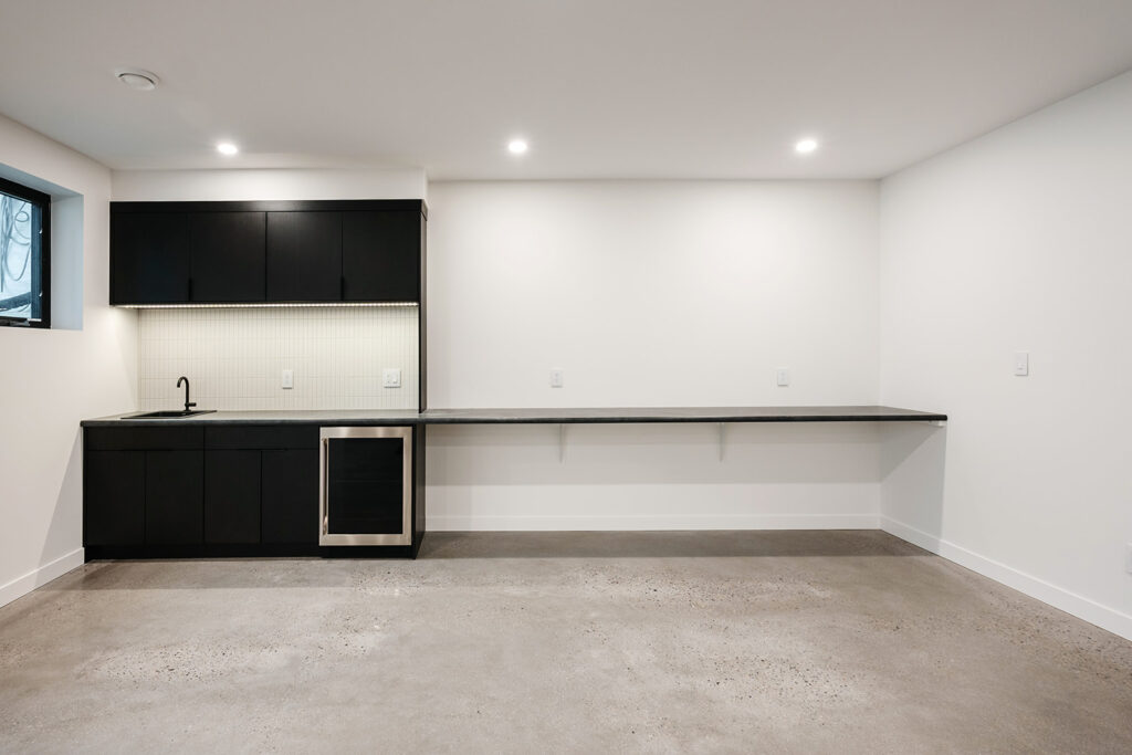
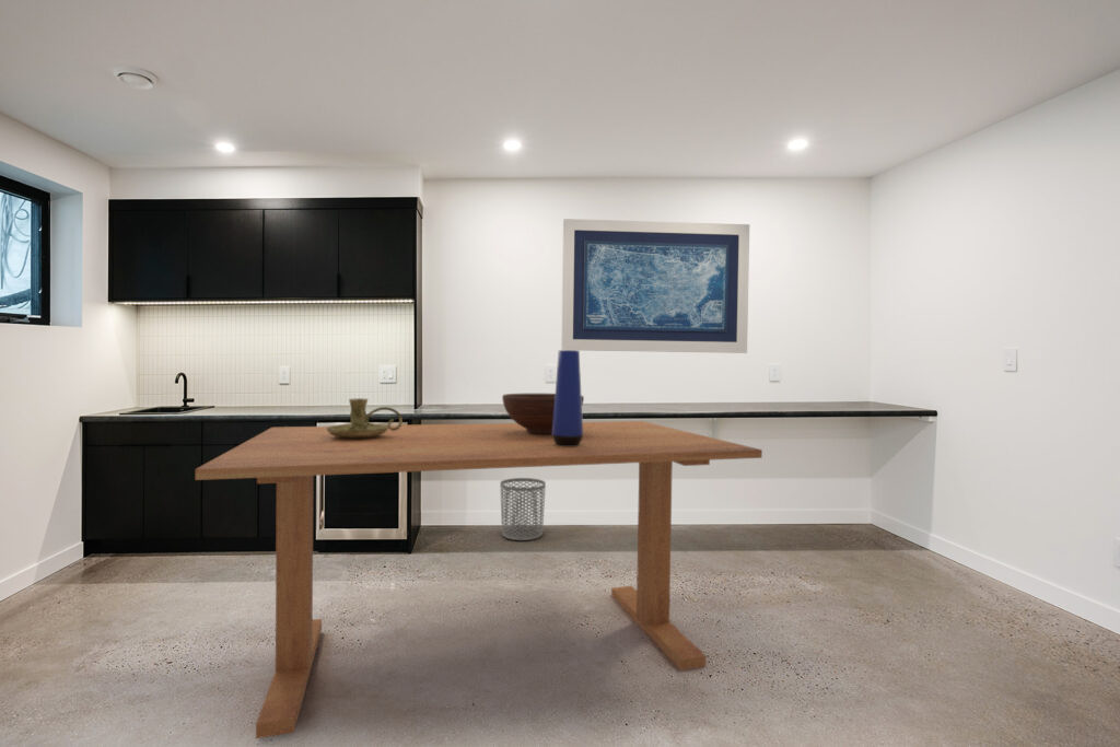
+ dining table (487, 468)
+ wall art (655, 287)
+ vase (568, 397)
+ fruit bowl (542, 413)
+ waste bin (522, 509)
+ candle holder (365, 417)
